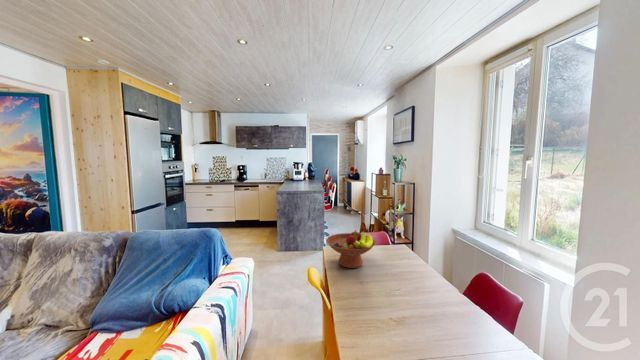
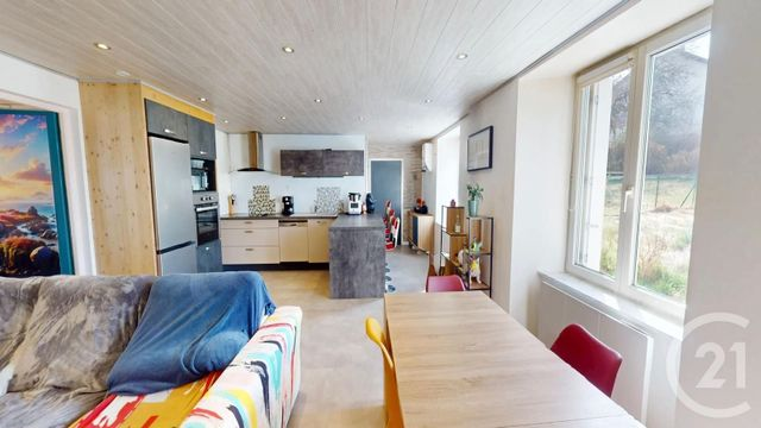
- fruit bowl (350, 247)
